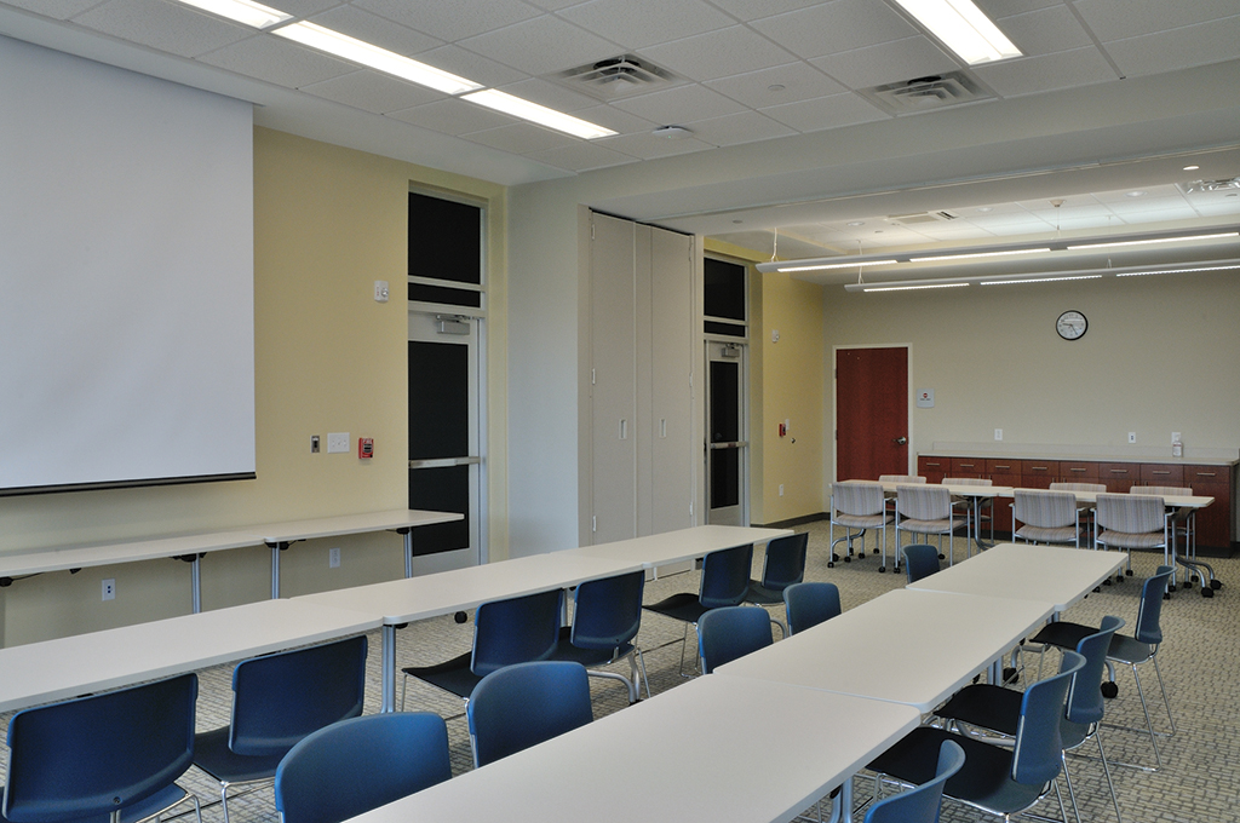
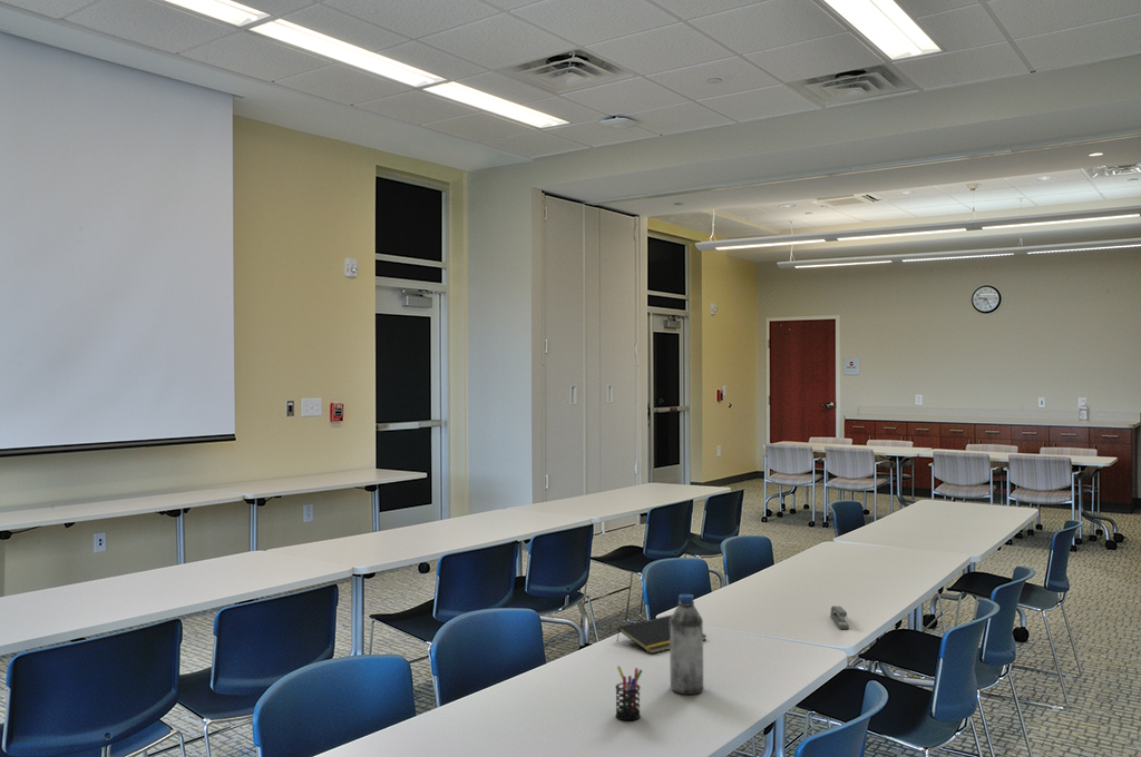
+ stapler (839, 613)
+ water bottle (686, 641)
+ notepad (662, 632)
+ pen holder (631, 690)
